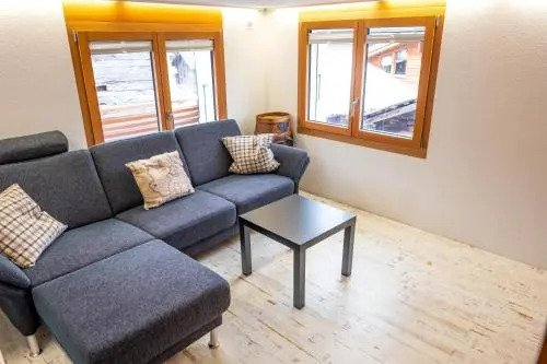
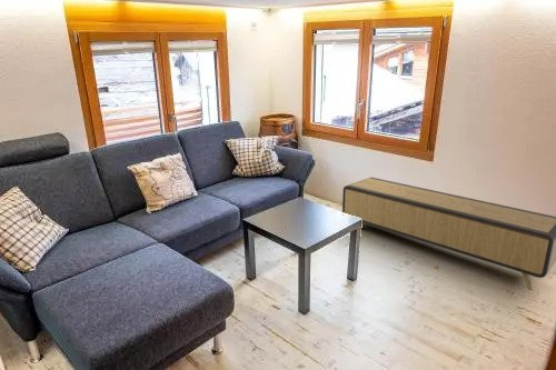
+ storage bench (437, 224)
